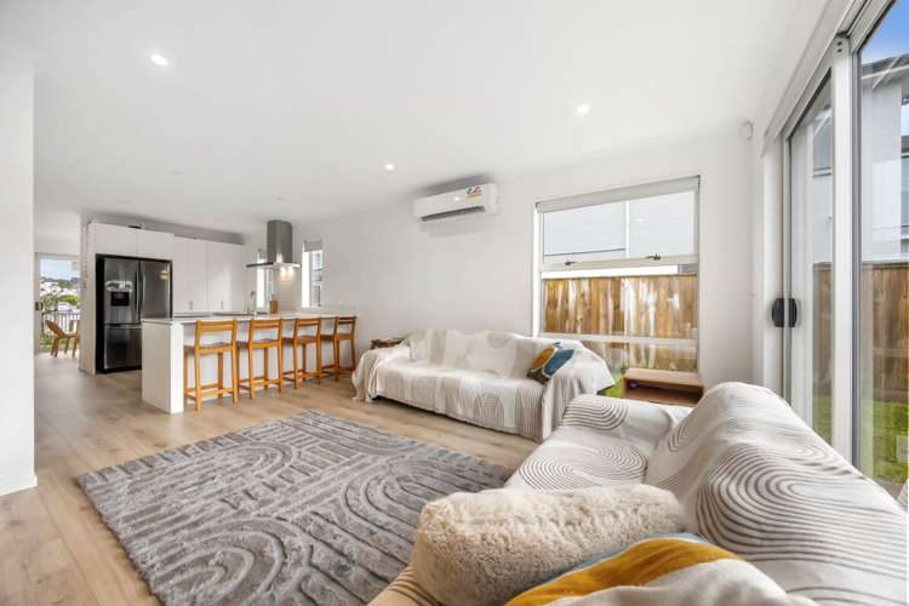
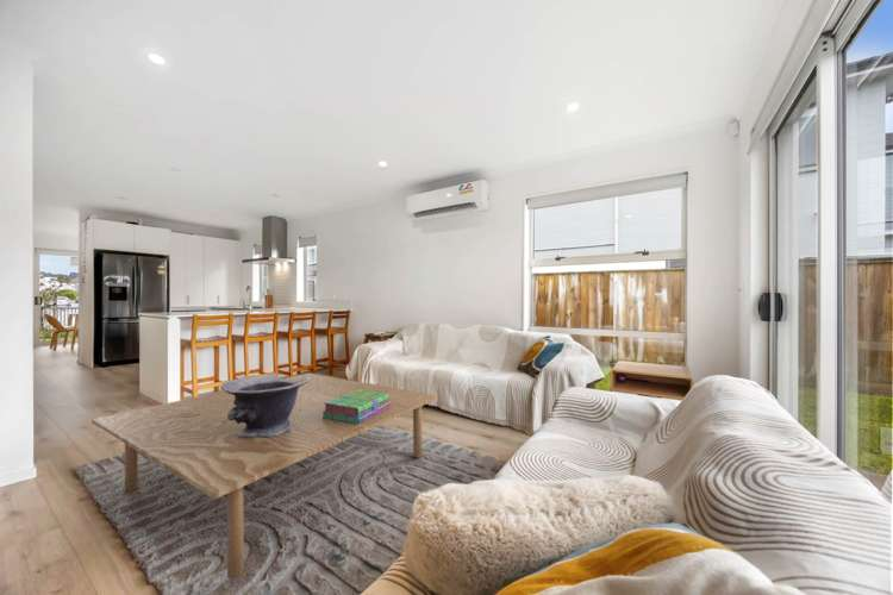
+ decorative bowl (264, 405)
+ stack of books (357, 405)
+ coffee table (282, 438)
